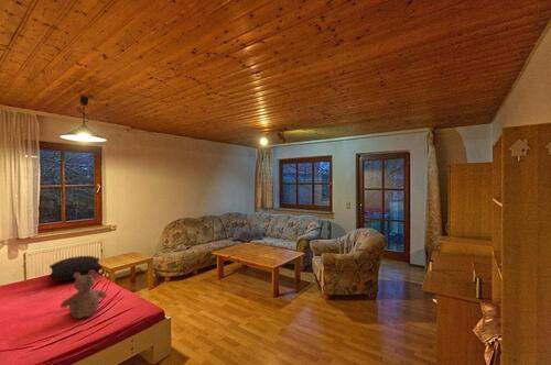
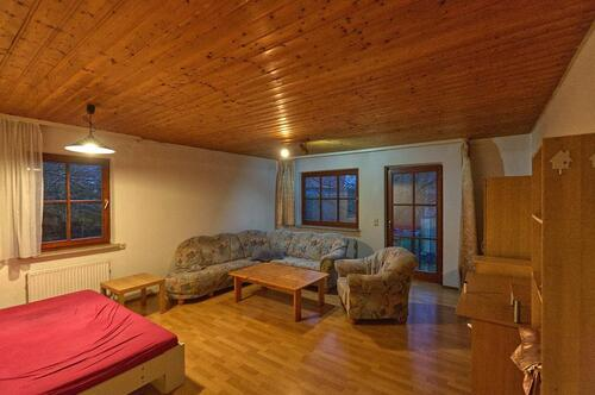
- pillow (76, 267)
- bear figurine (84, 291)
